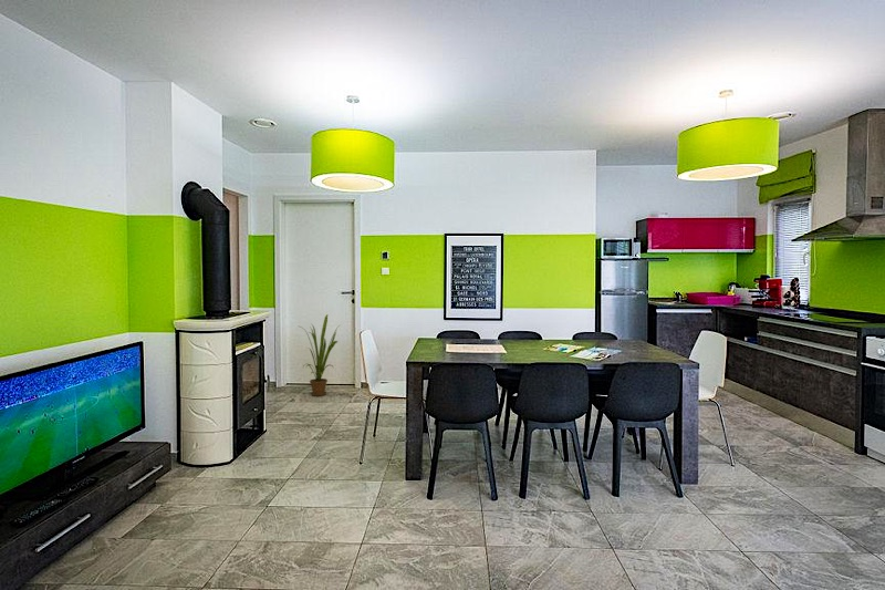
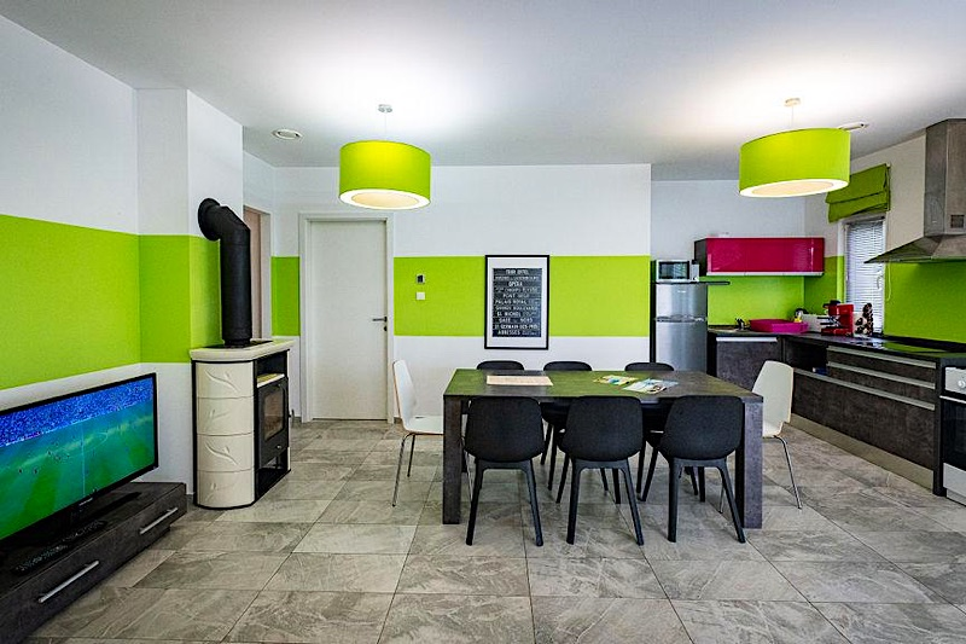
- house plant (317, 354)
